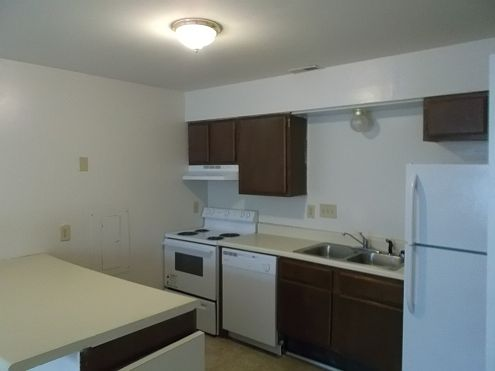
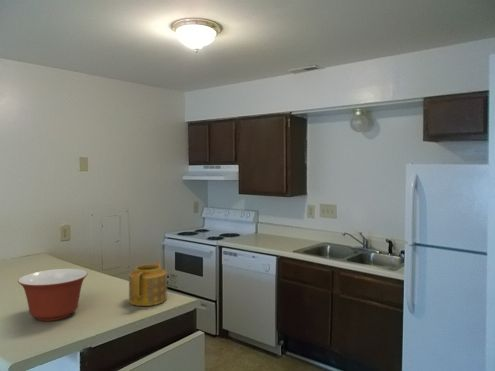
+ teapot (148, 283)
+ mixing bowl (54, 295)
